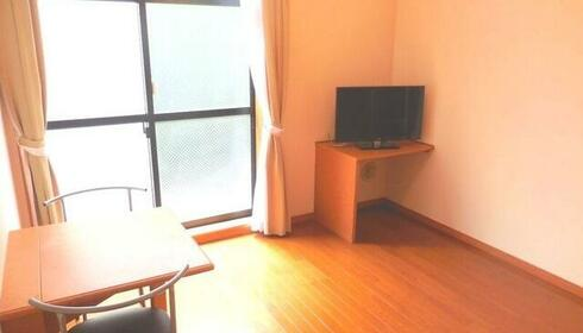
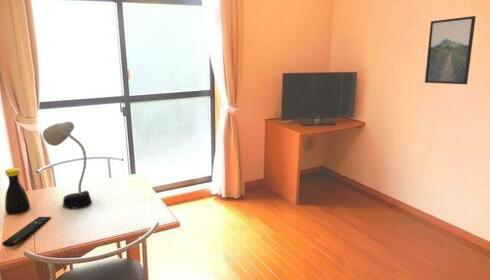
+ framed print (448, 51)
+ remote control (28, 230)
+ desk lamp (83, 167)
+ bottle (15, 190)
